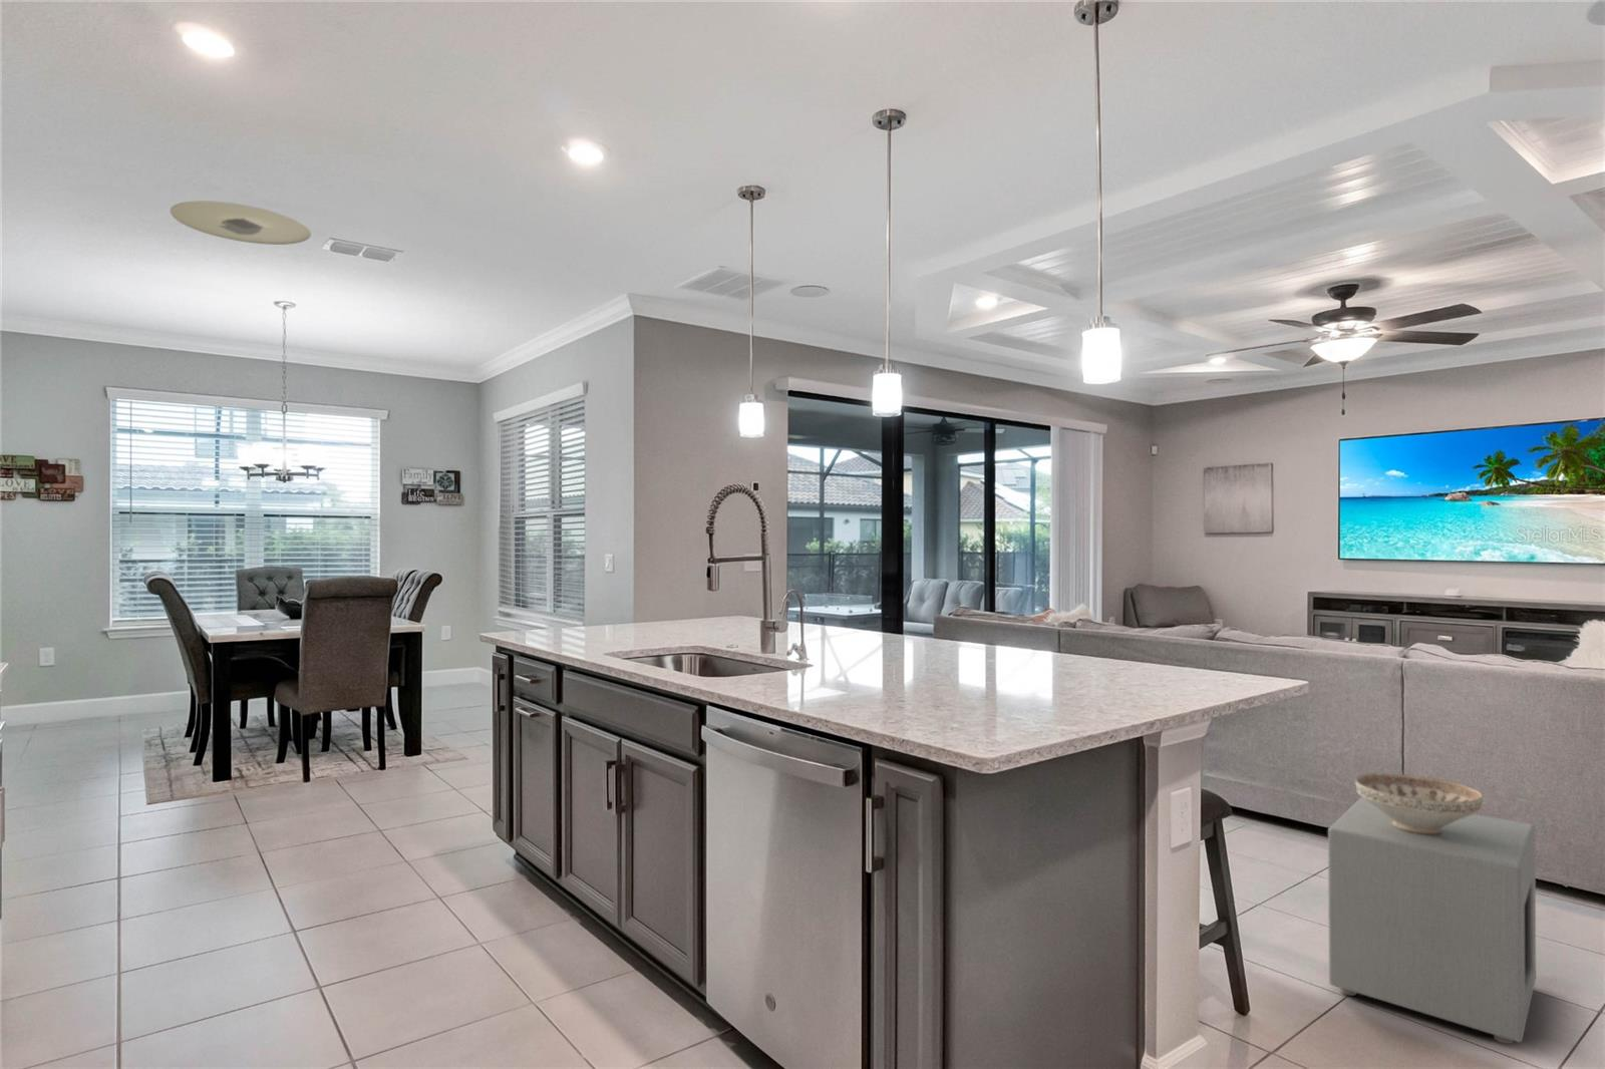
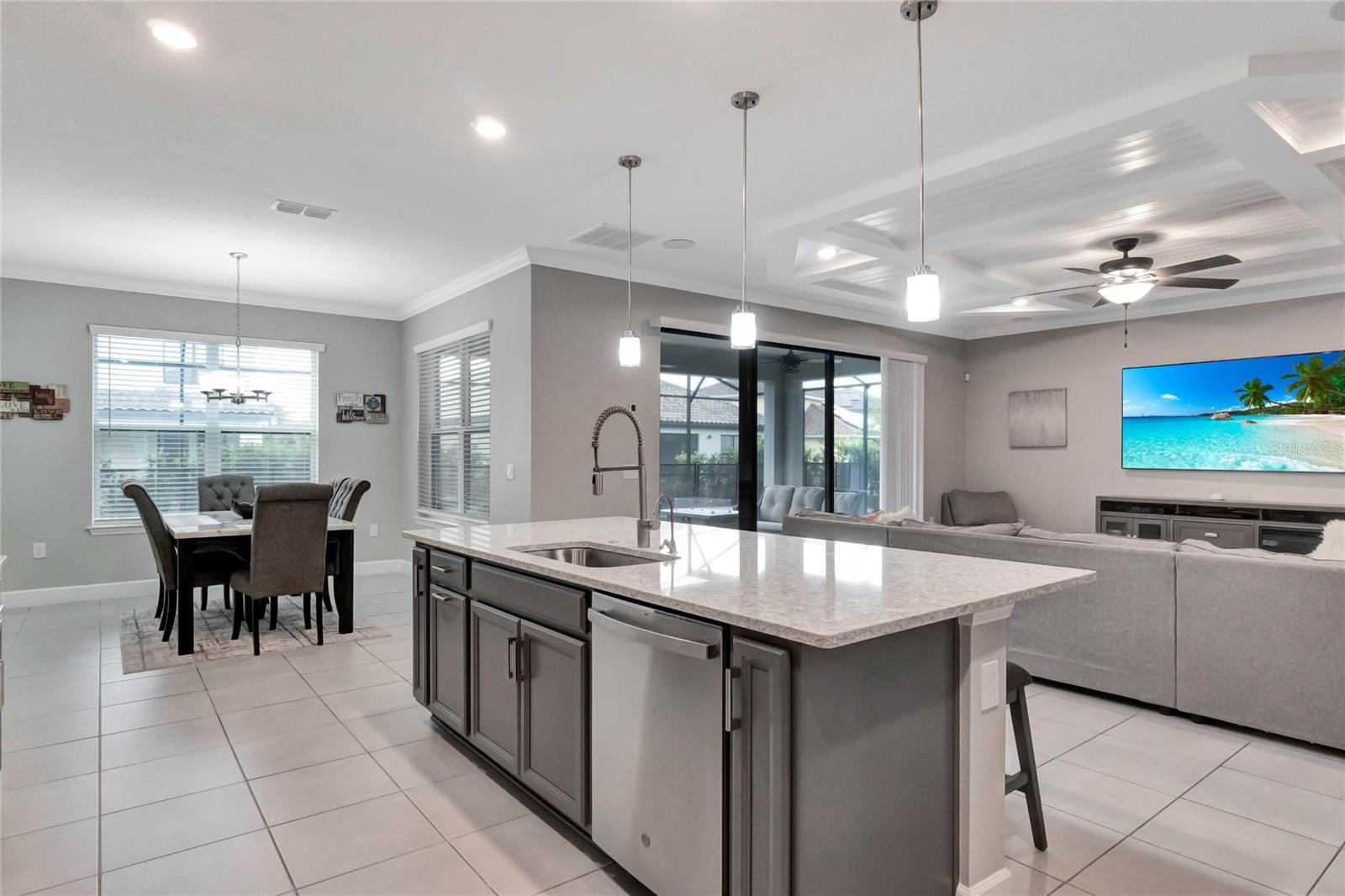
- decorative bowl (1416, 807)
- recessed light (242, 217)
- ottoman (1432, 908)
